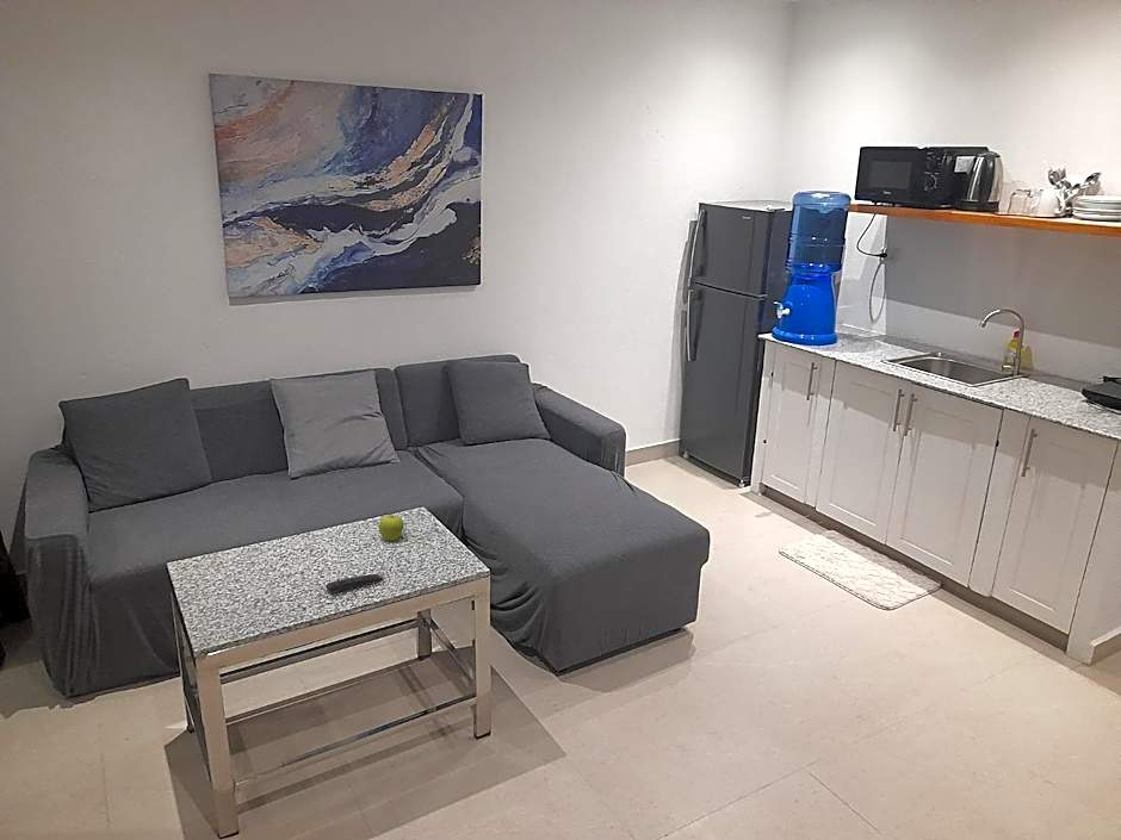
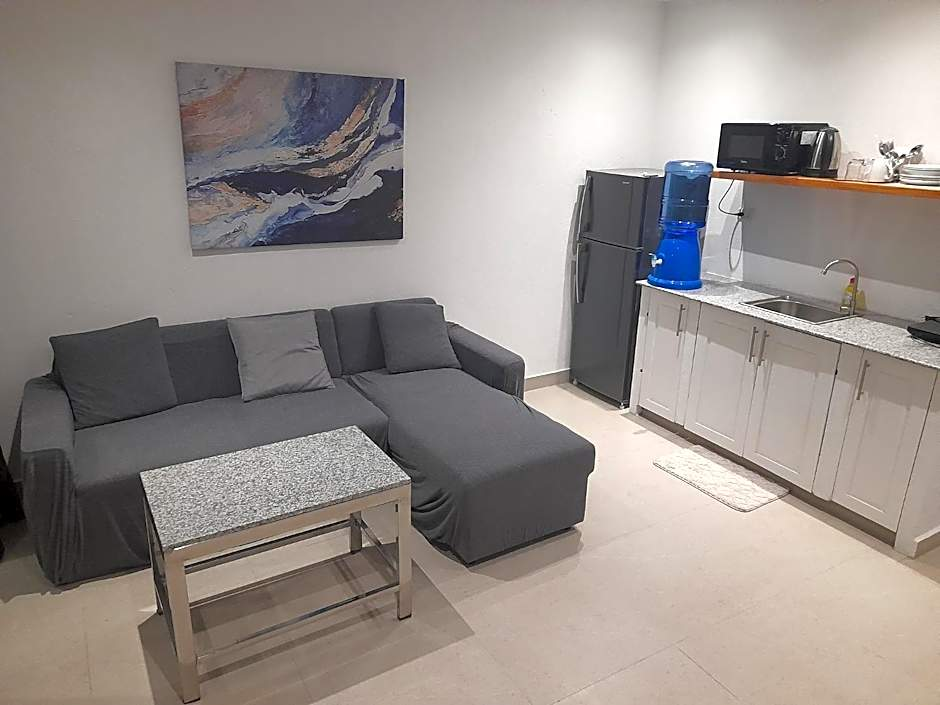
- remote control (355, 581)
- fruit (391, 527)
